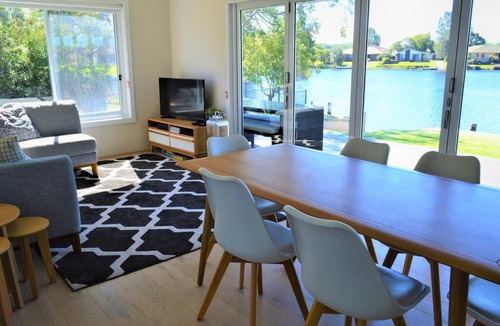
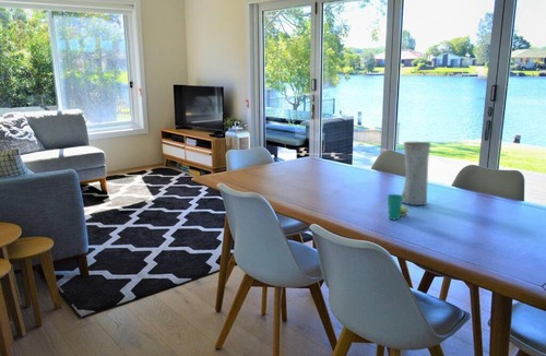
+ cup (397, 205)
+ vase (415, 173)
